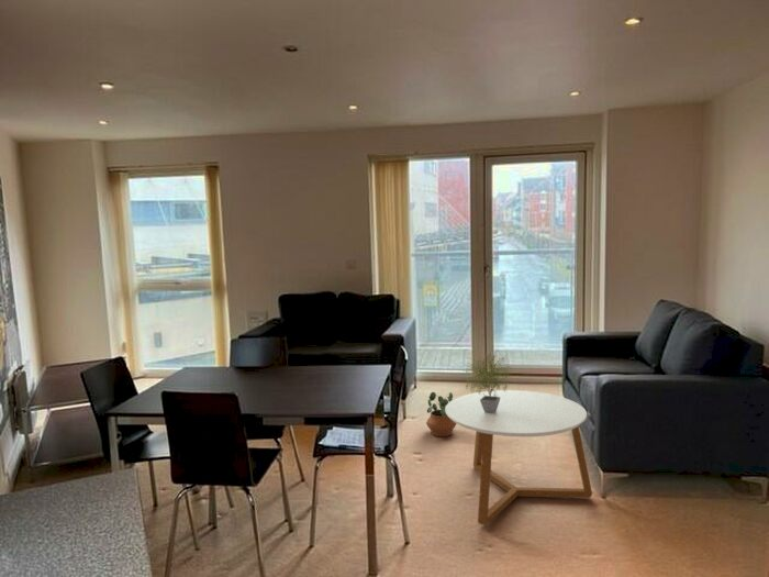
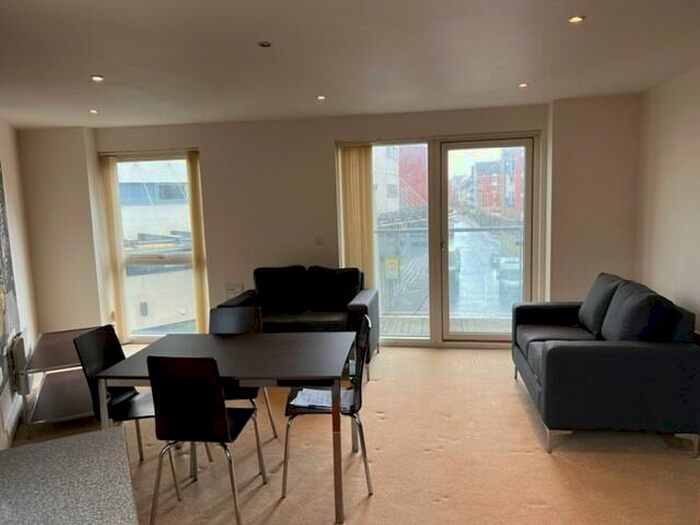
- potted plant (487, 379)
- potted plant (442, 414)
- coffee table (512, 435)
